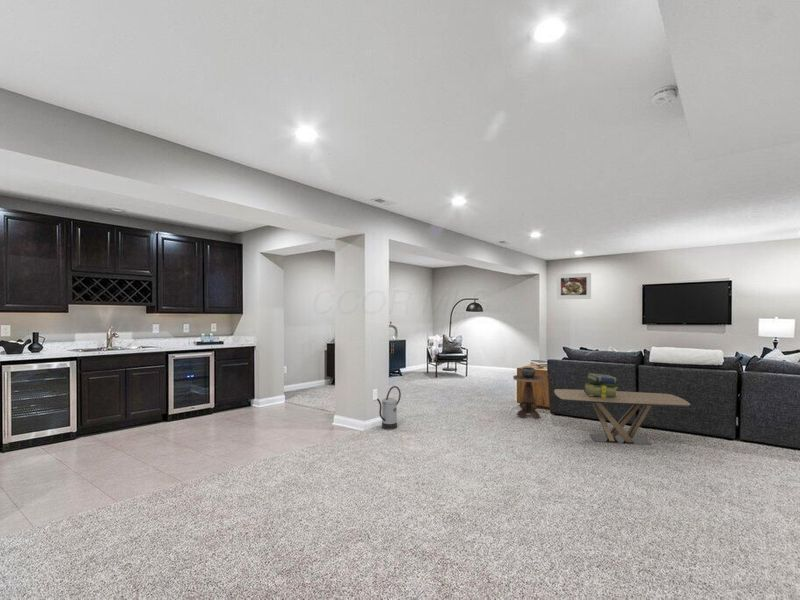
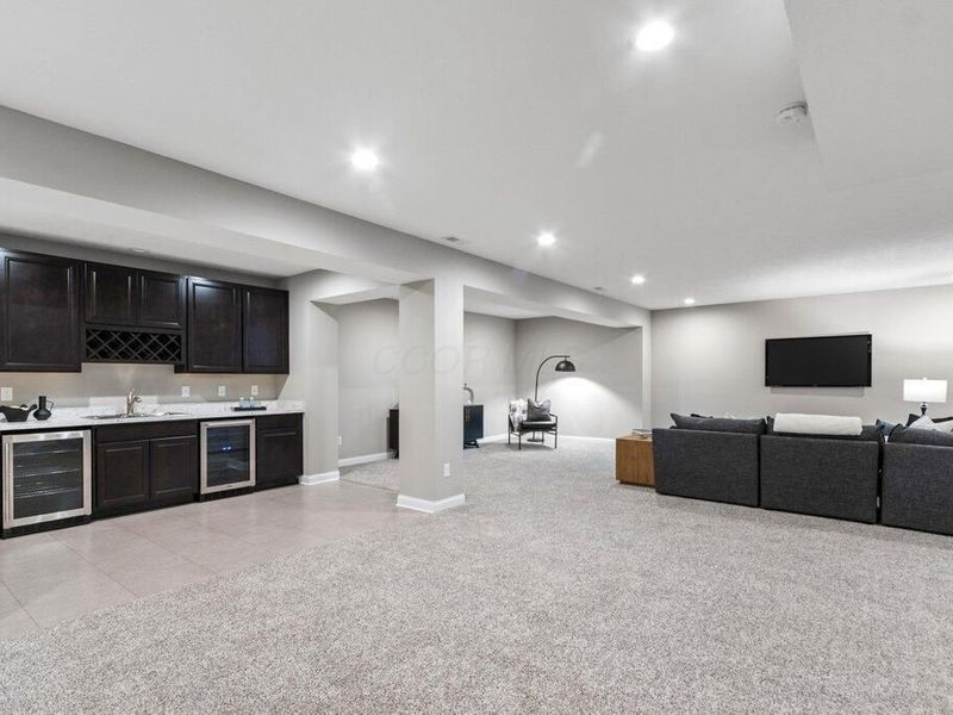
- coffee table (615, 420)
- watering can (389, 407)
- side table (528, 392)
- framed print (573, 286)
- stack of books (601, 384)
